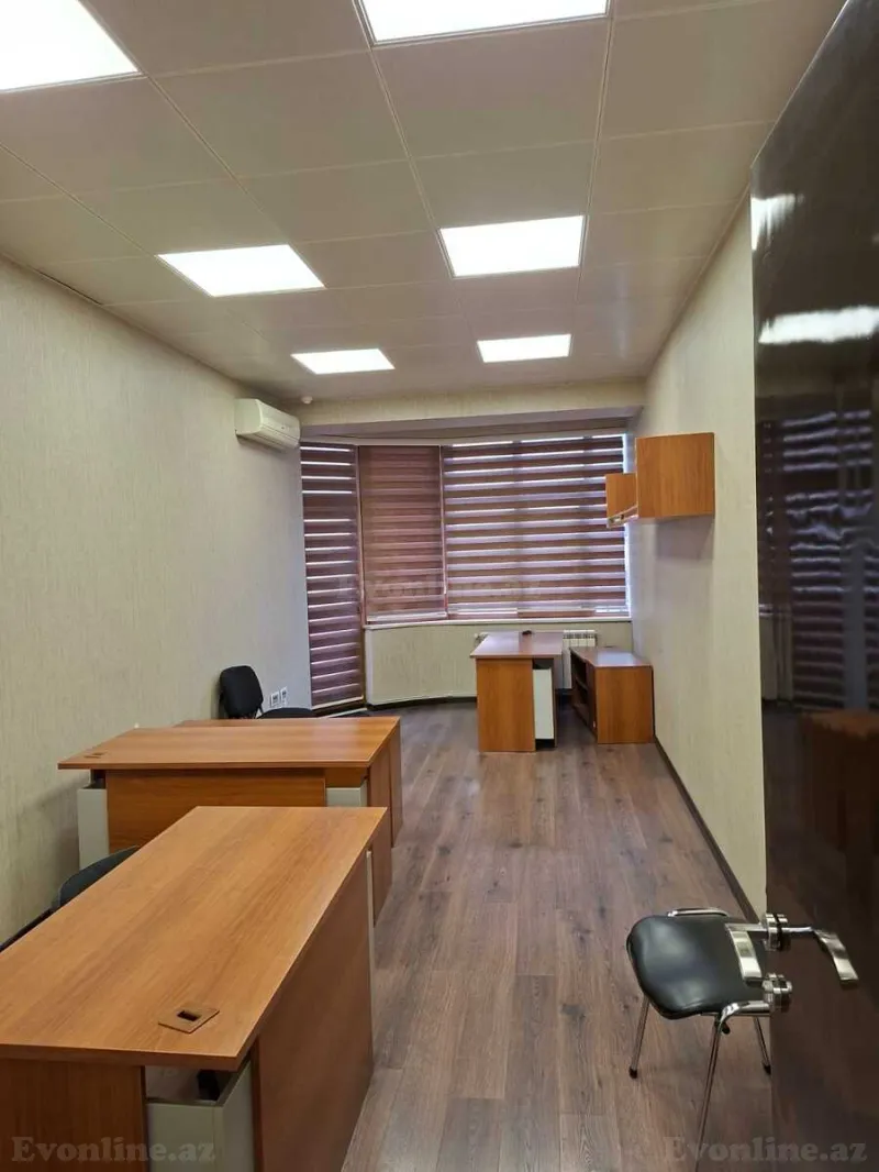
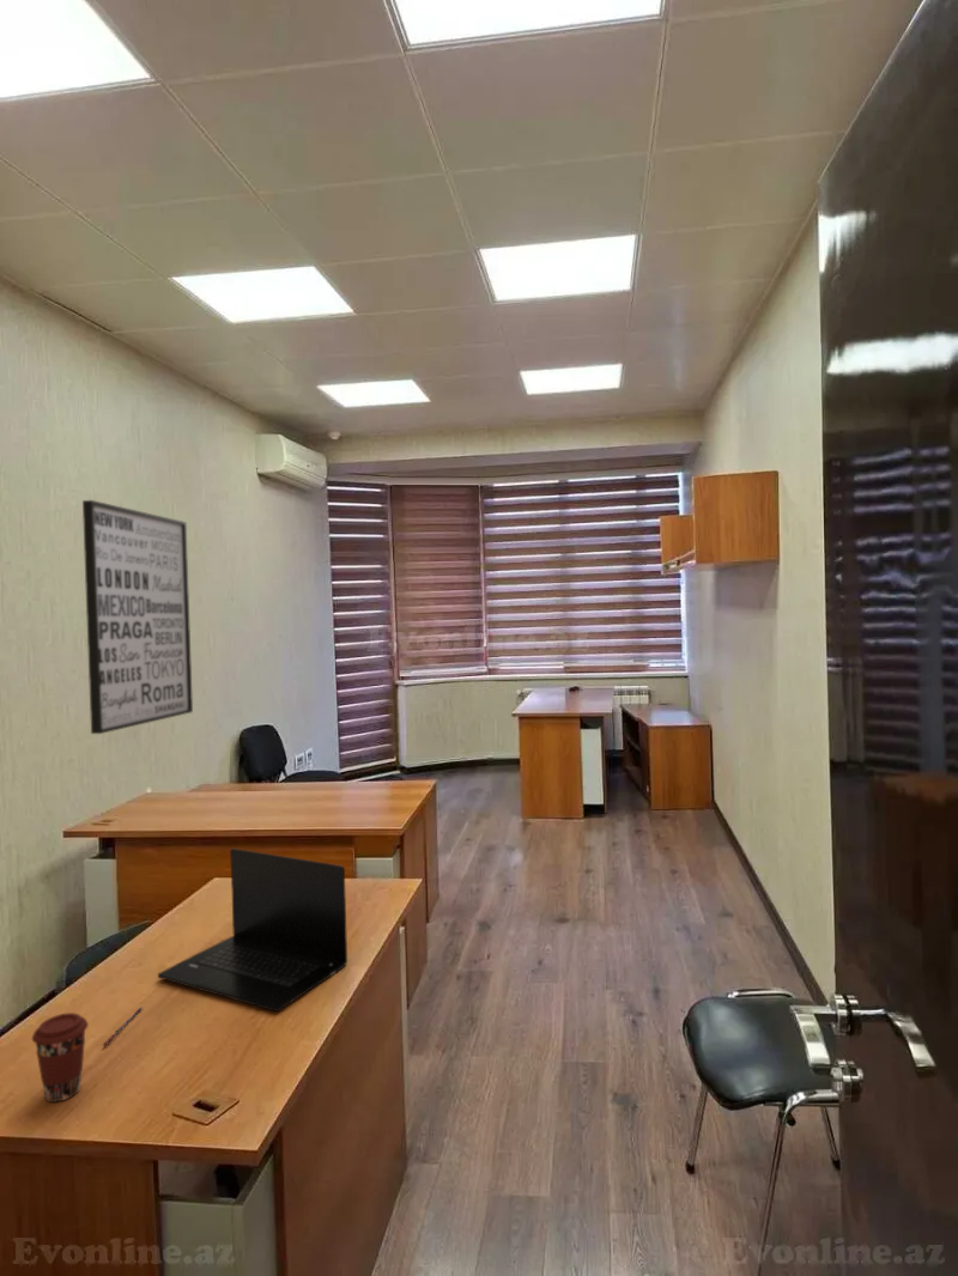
+ laptop (251, 922)
+ coffee cup (61, 1057)
+ wall art (143, 616)
+ pen (123, 1025)
